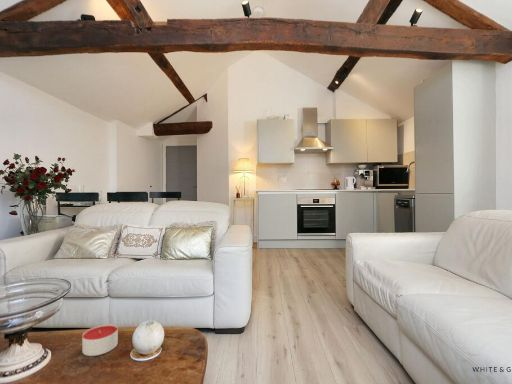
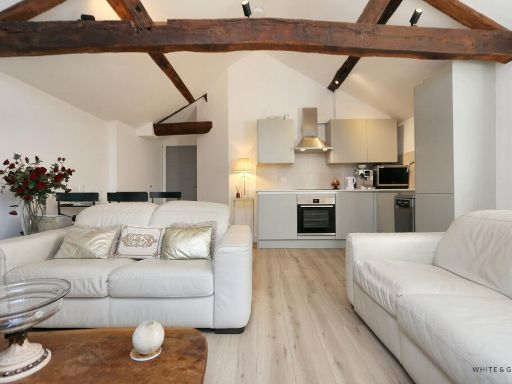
- candle (100, 338)
